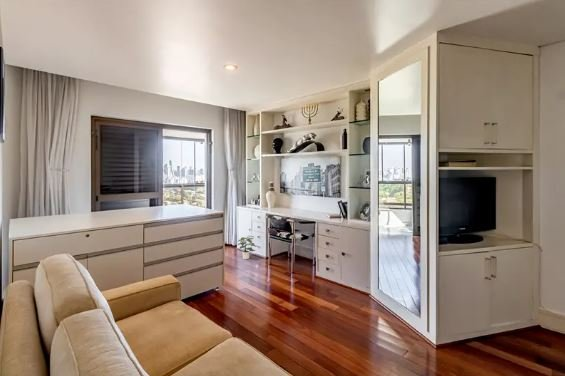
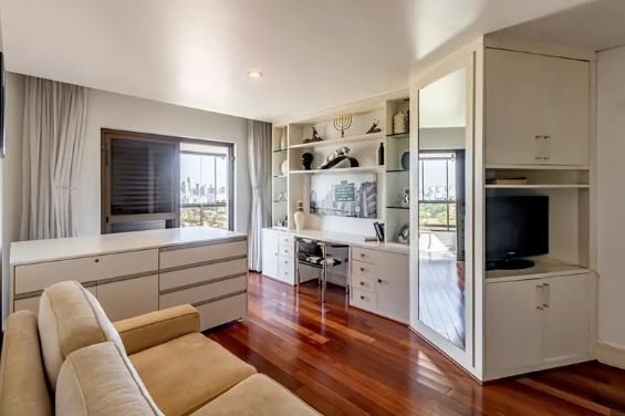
- potted plant (245, 246)
